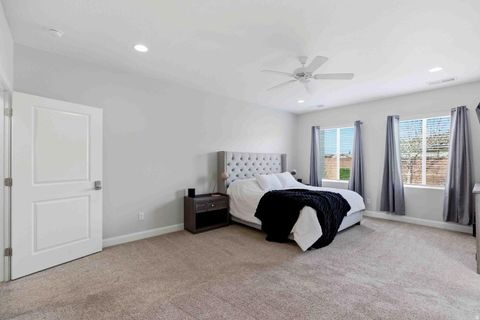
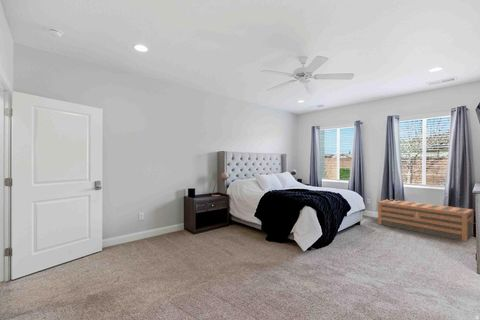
+ storage bench (421, 217)
